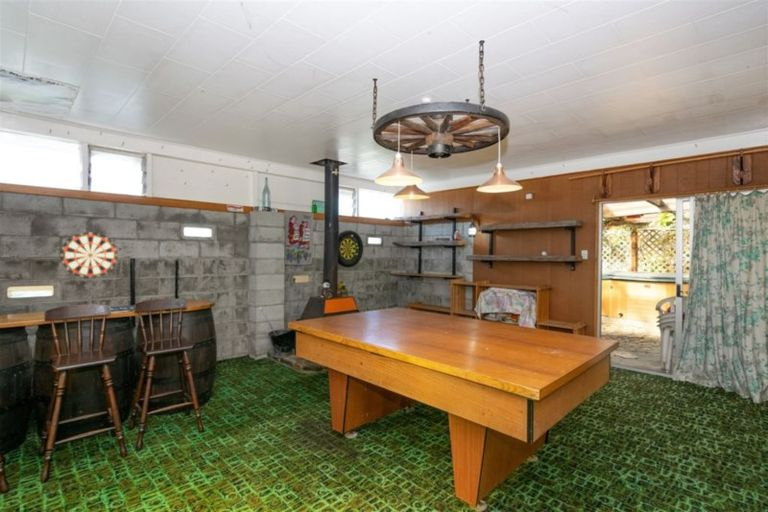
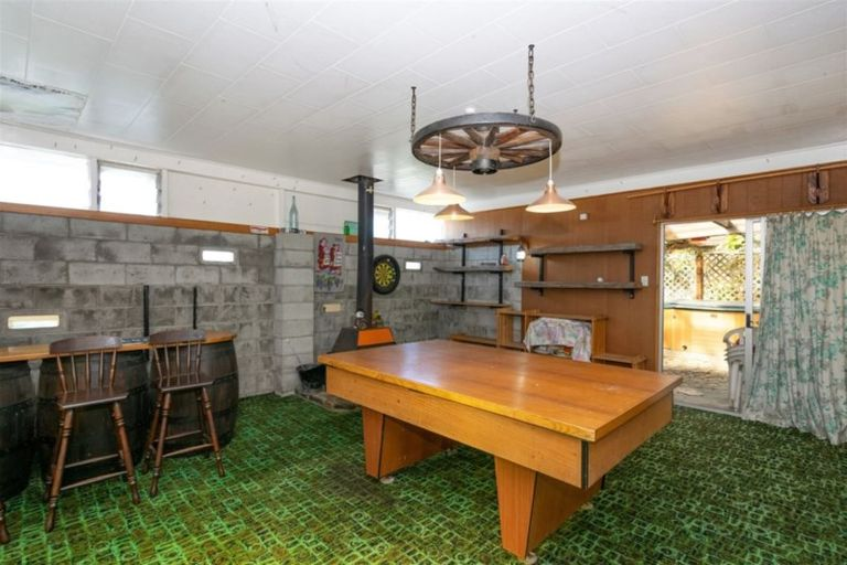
- dartboard (90, 255)
